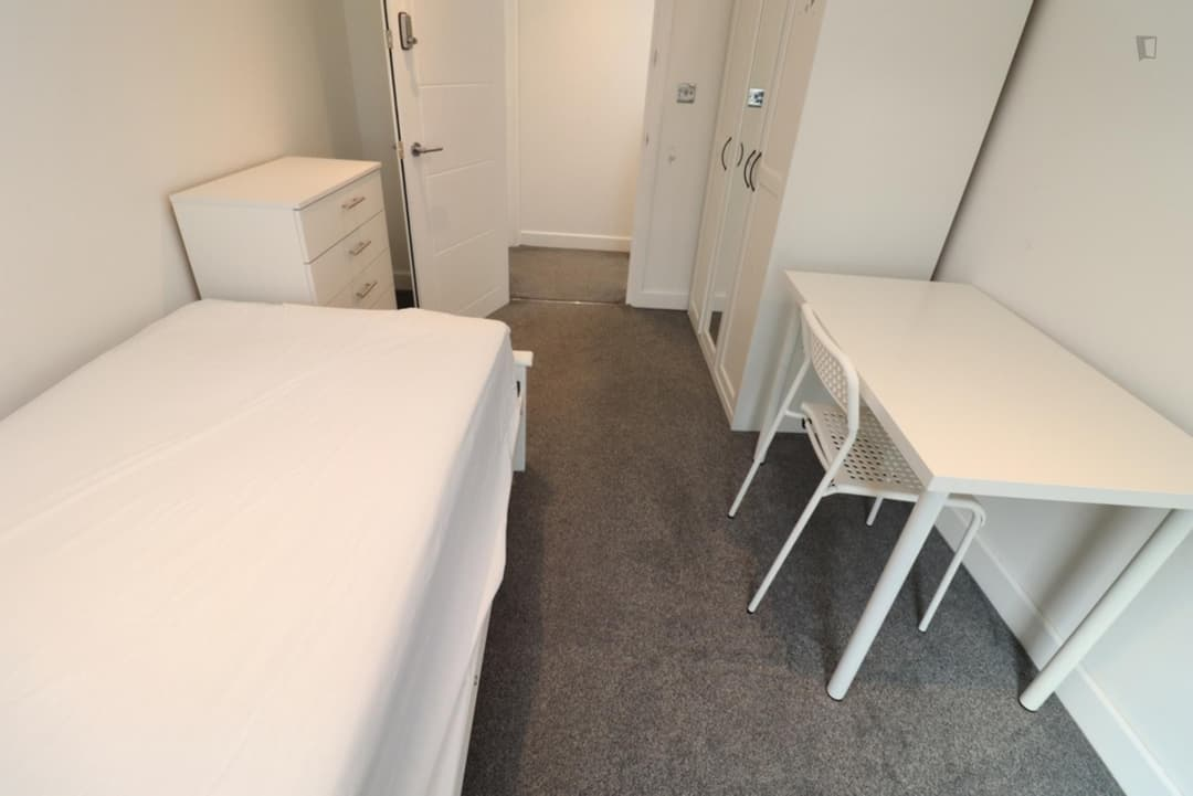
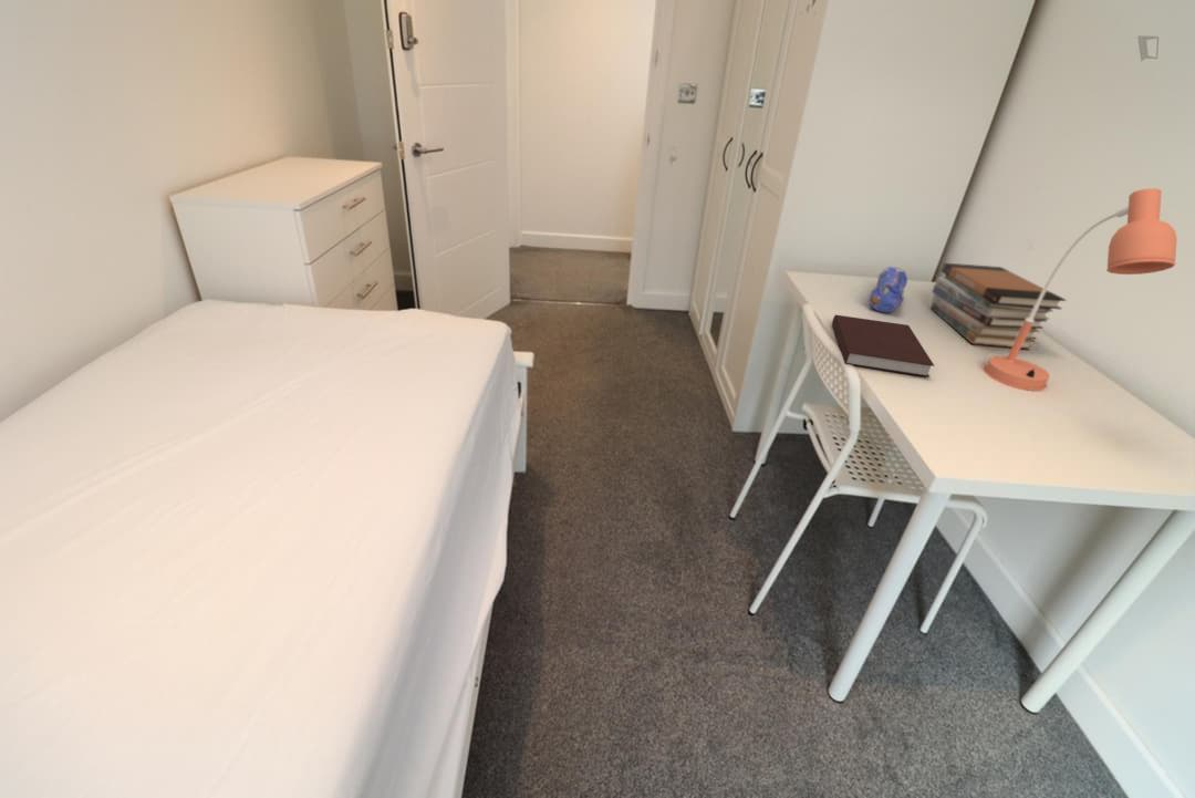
+ desk lamp (1052, 278)
+ notebook (877, 343)
+ book stack (987, 303)
+ pencil case (889, 288)
